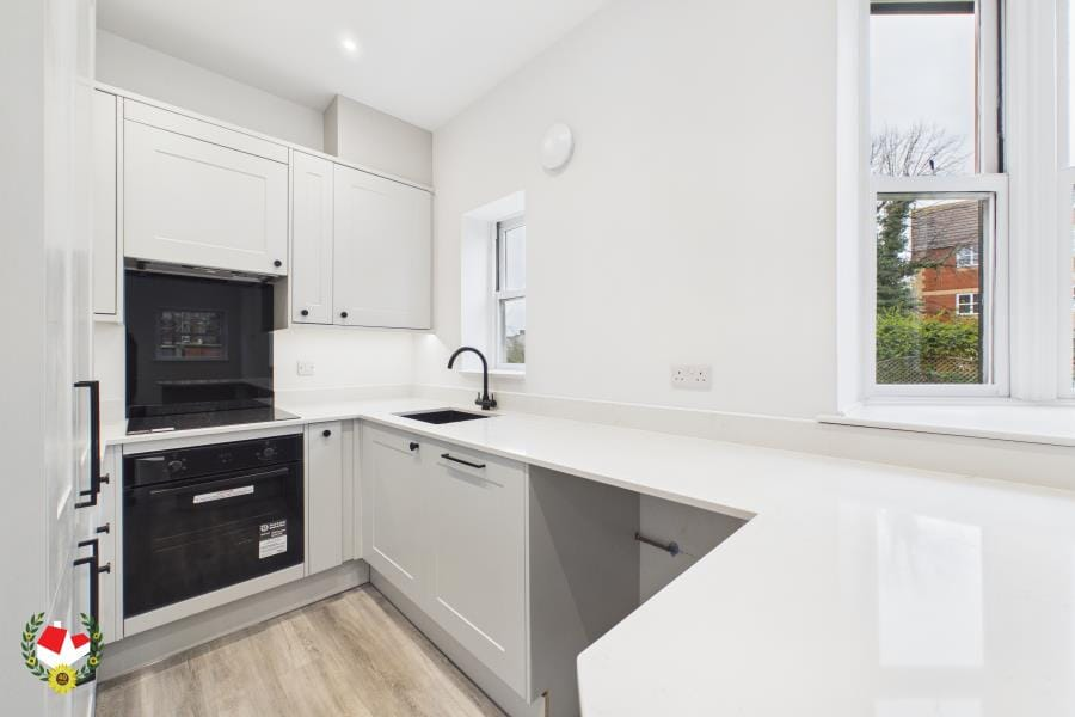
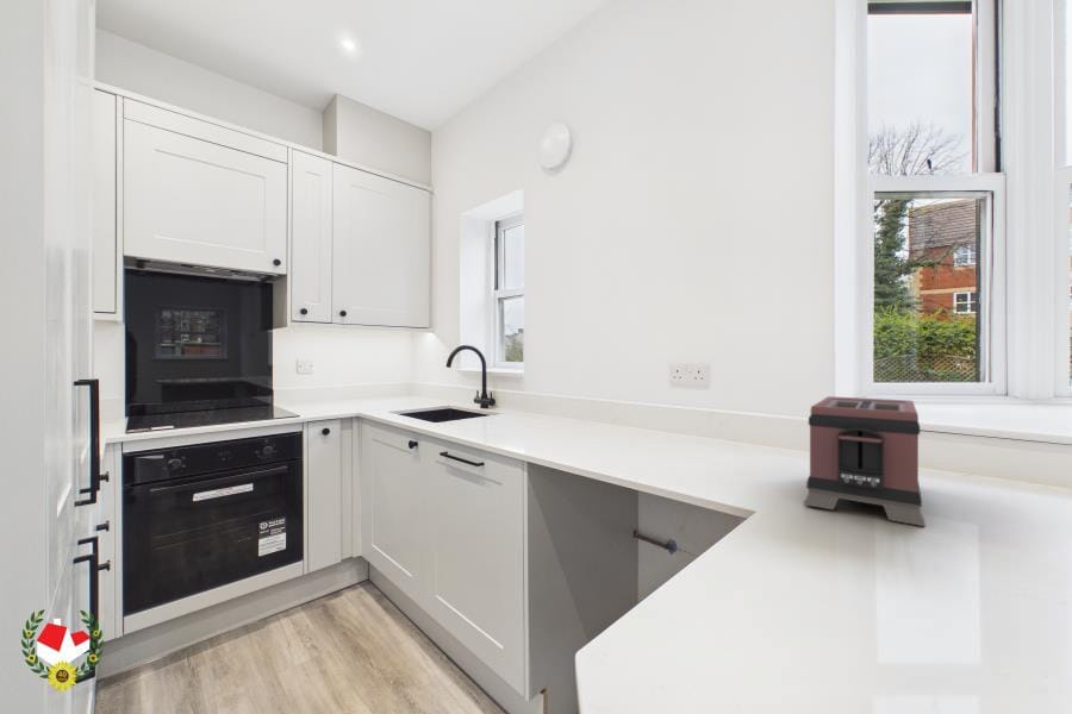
+ toaster (864, 450)
